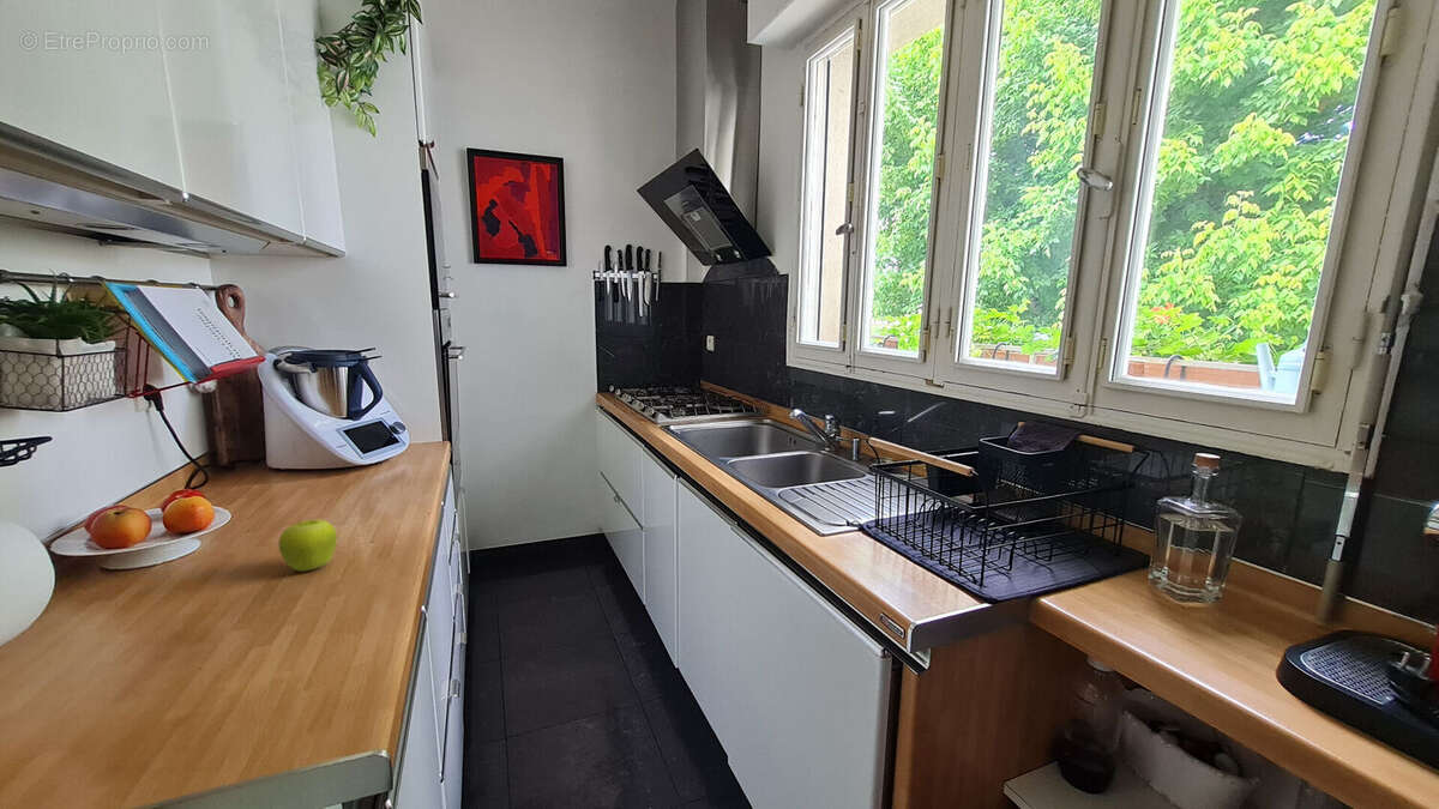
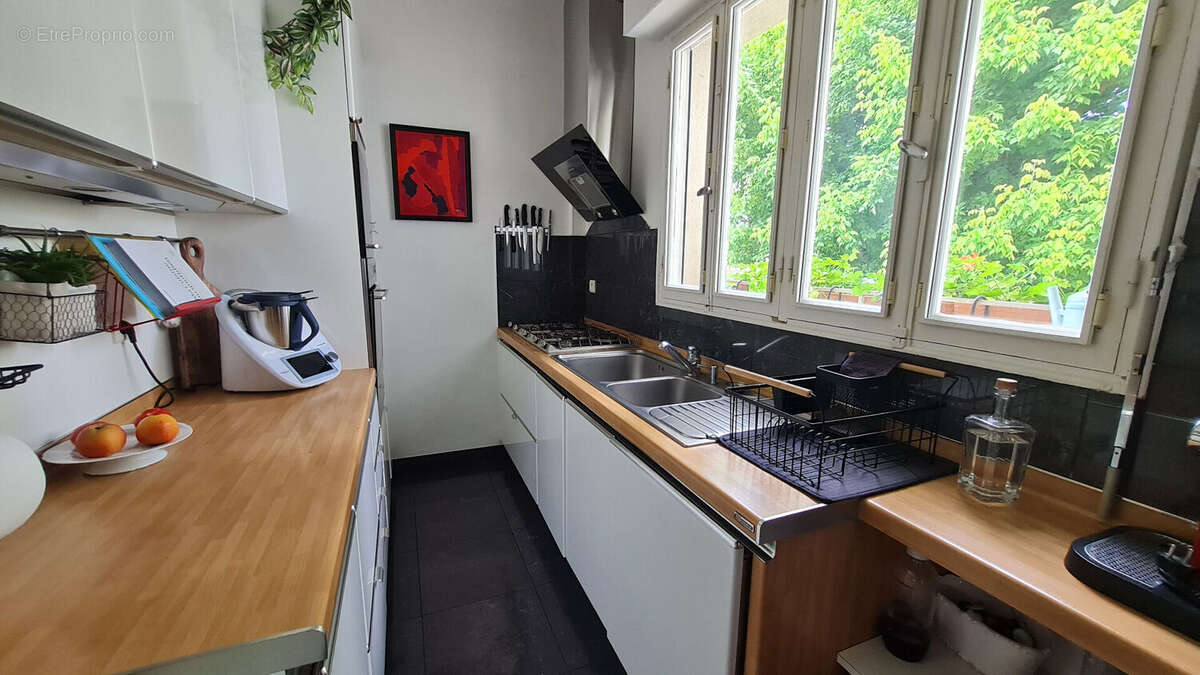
- fruit (308, 543)
